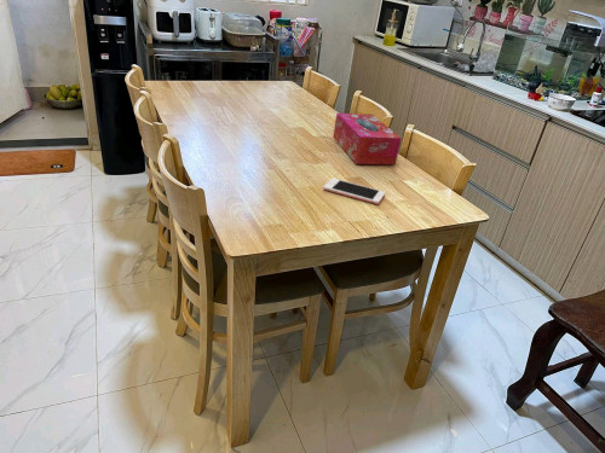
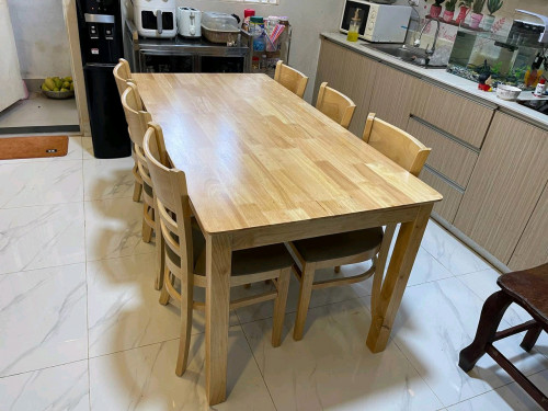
- tissue box (364, 137)
- cell phone (353, 190)
